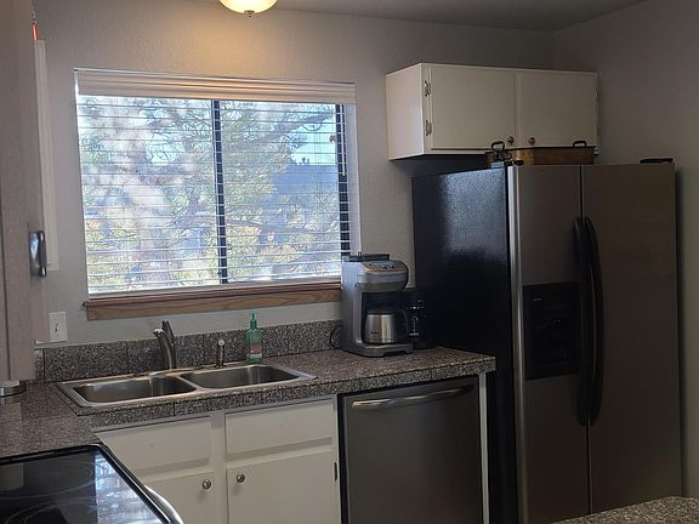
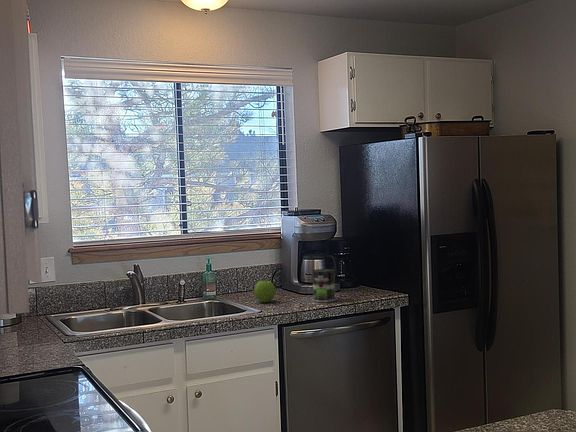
+ apple (265, 291)
+ coffee can (323, 285)
